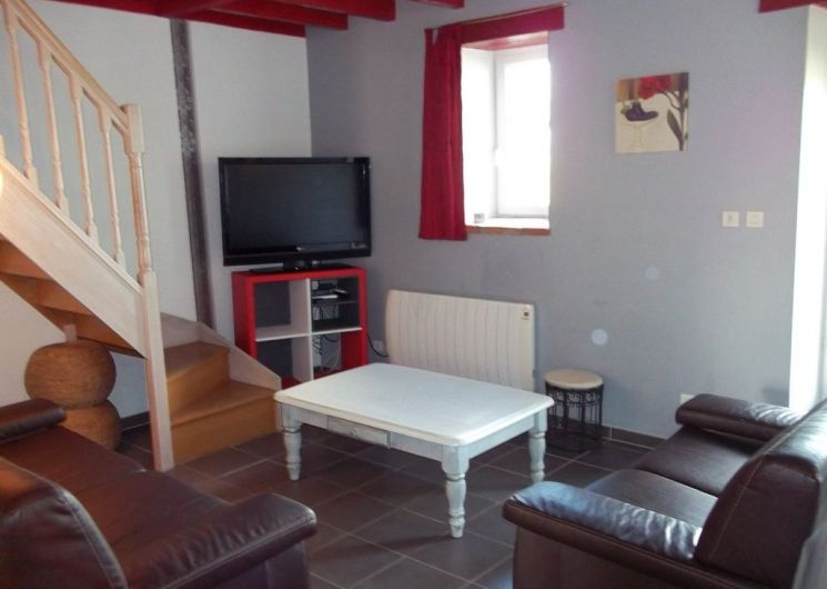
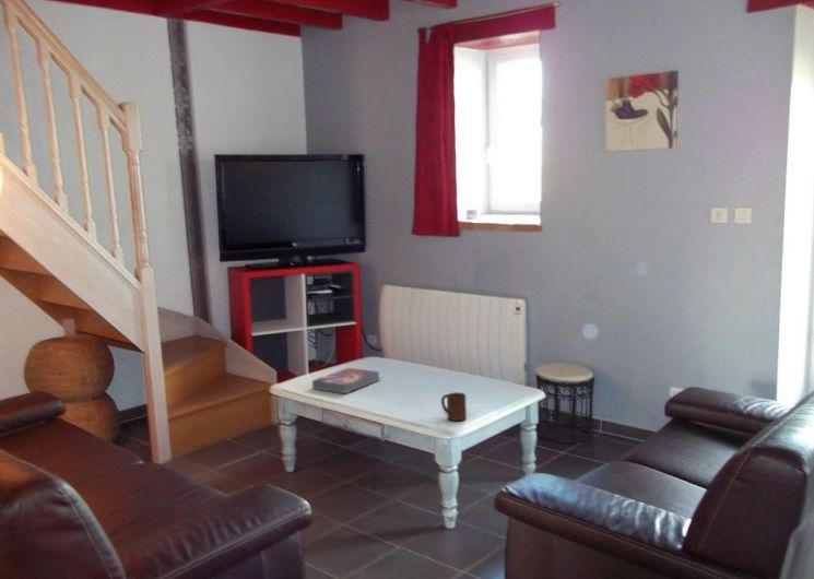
+ cup (453, 406)
+ textbook (346, 379)
